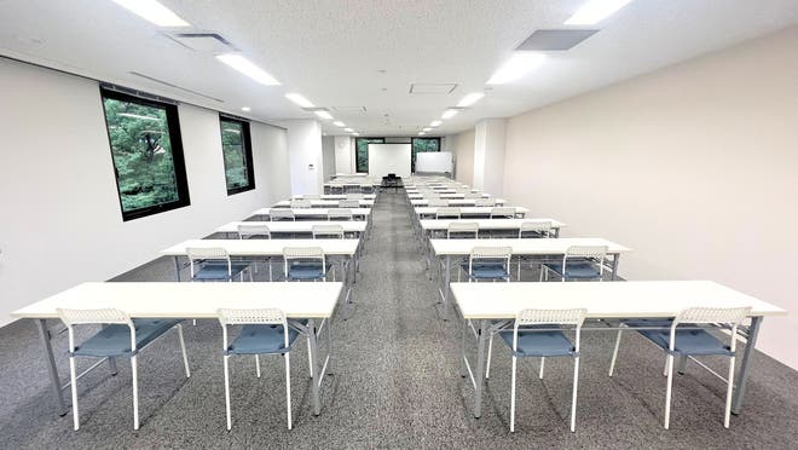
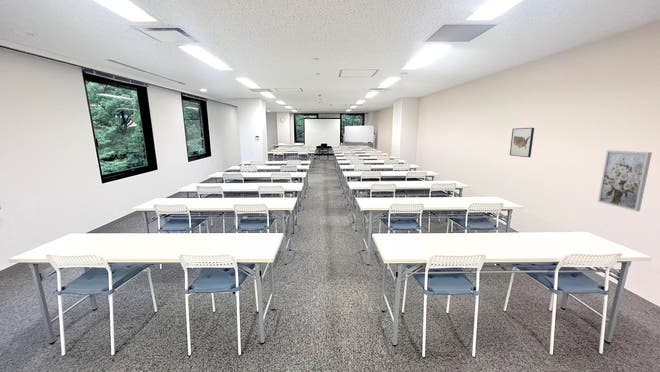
+ wall art (622, 179)
+ wall art (521, 142)
